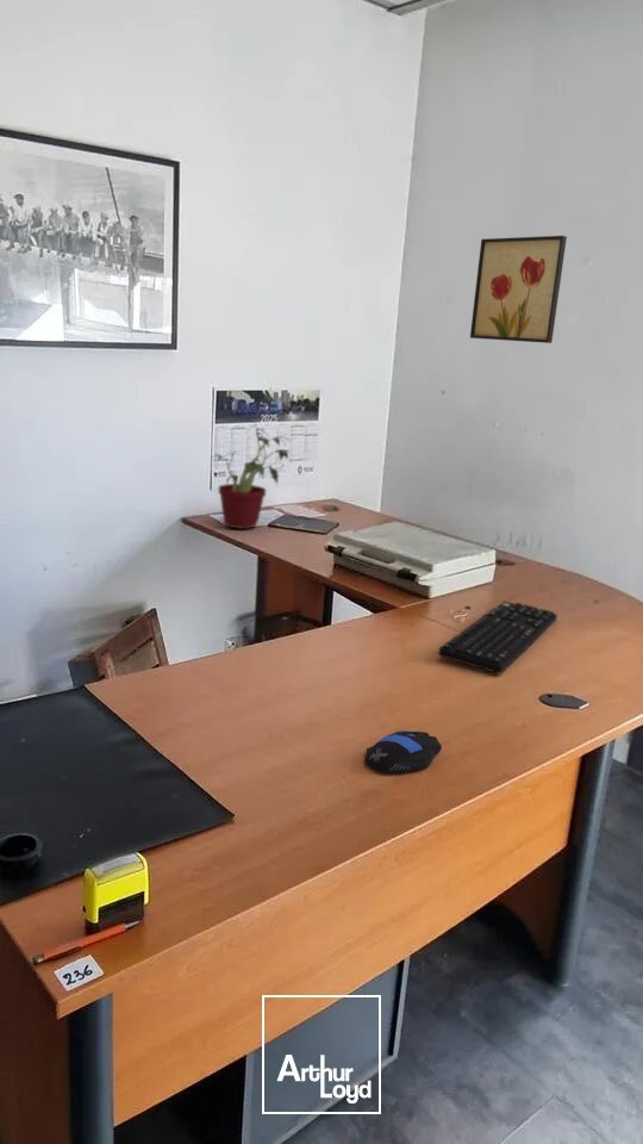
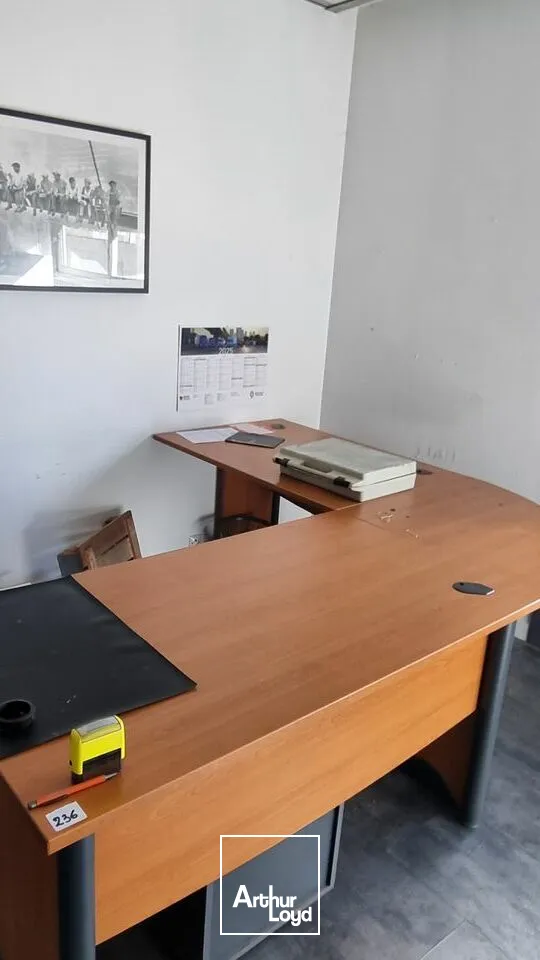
- computer mouse (404, 746)
- potted plant (256, 472)
- wall art (517, 290)
- keyboard (502, 632)
